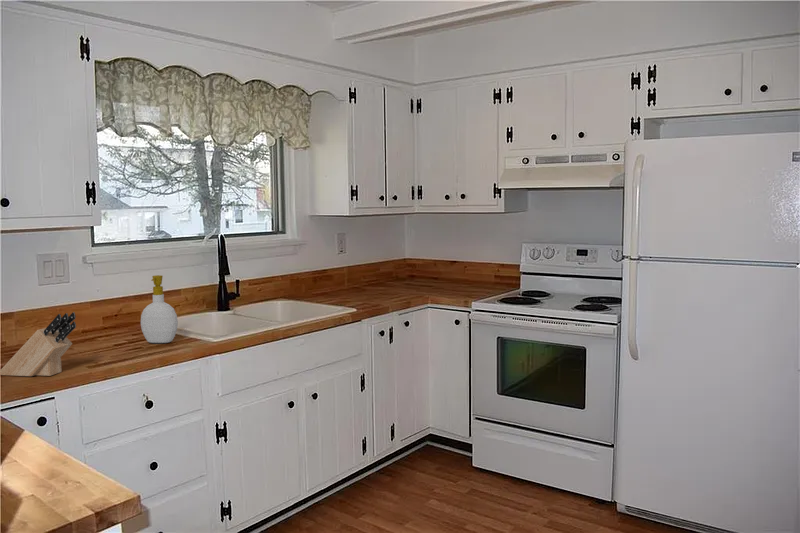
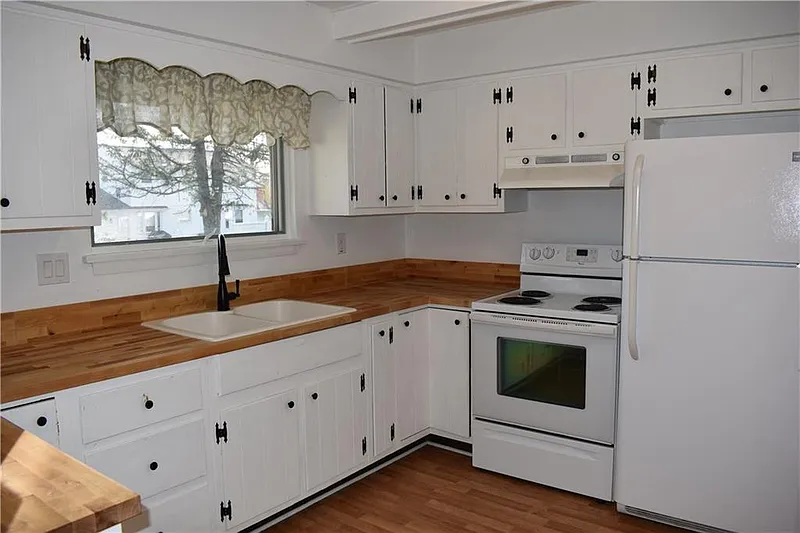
- knife block (39, 342)
- soap bottle (158, 309)
